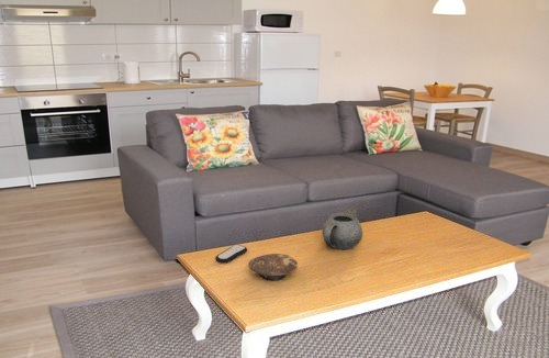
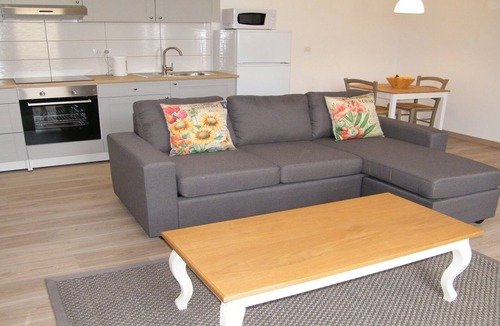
- teapot (340, 231)
- bowl (272, 268)
- remote control (231, 253)
